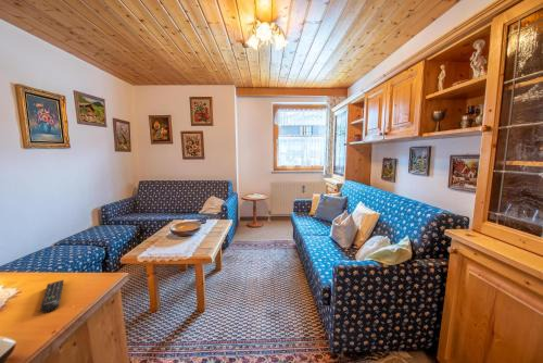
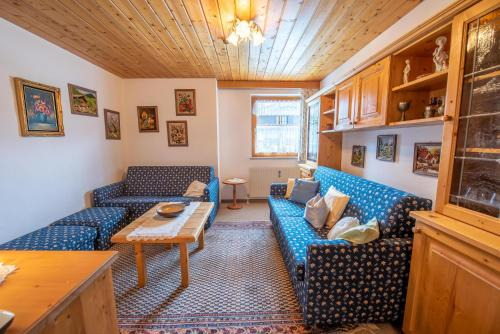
- remote control (53, 293)
